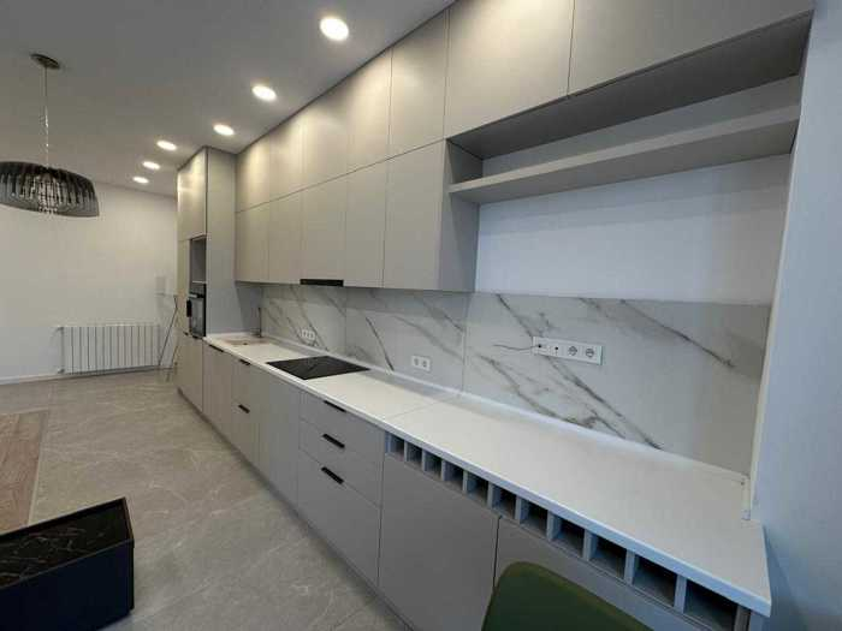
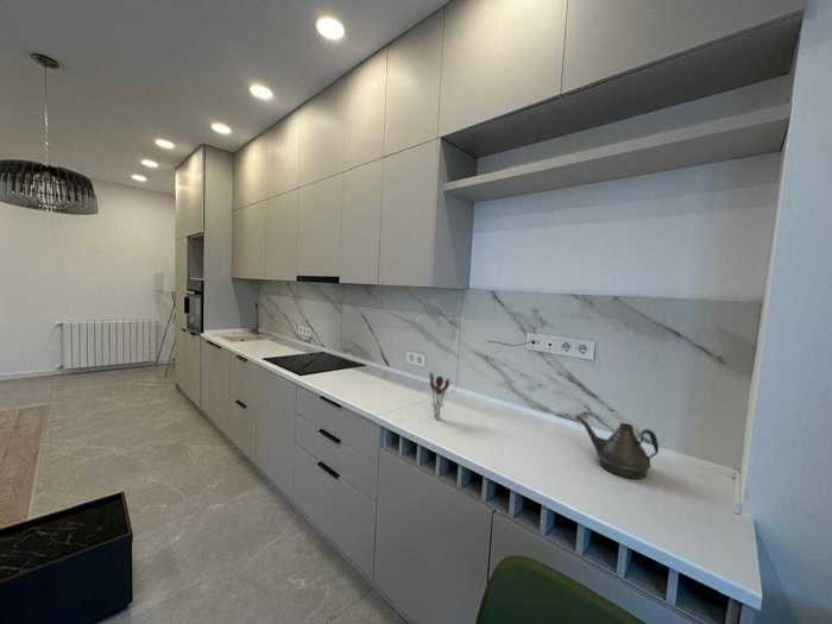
+ utensil holder (437, 395)
+ teapot (613, 443)
